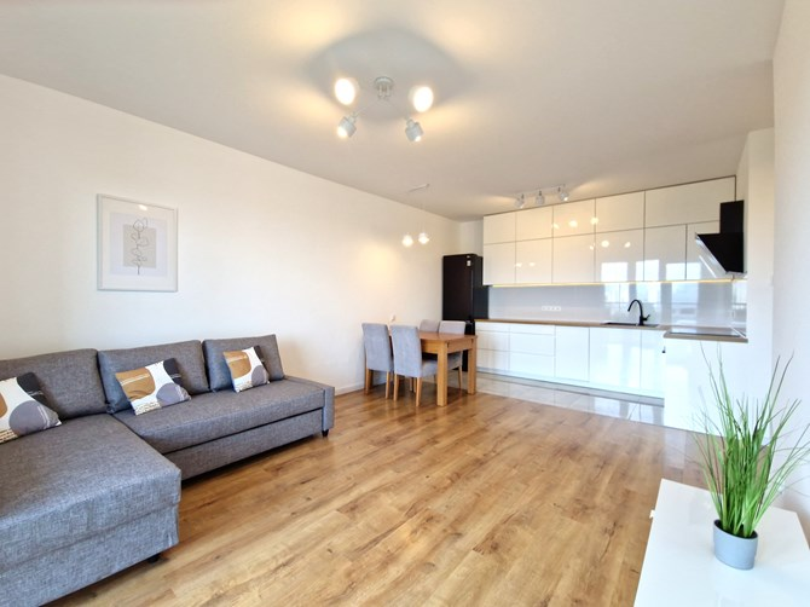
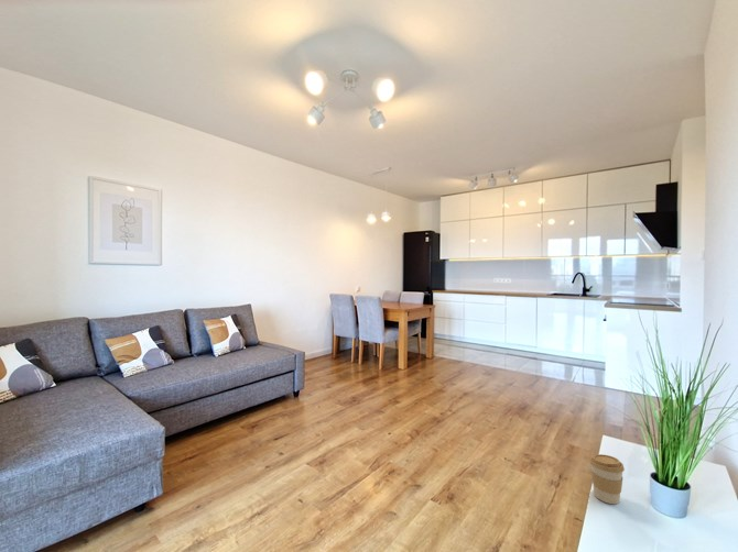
+ coffee cup (606, 477)
